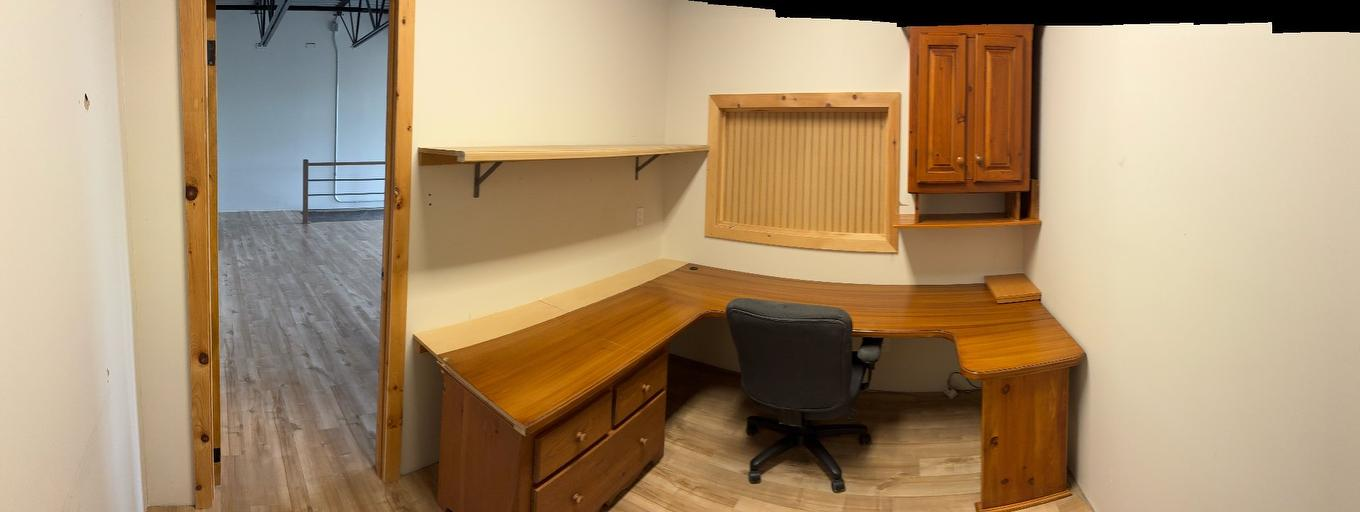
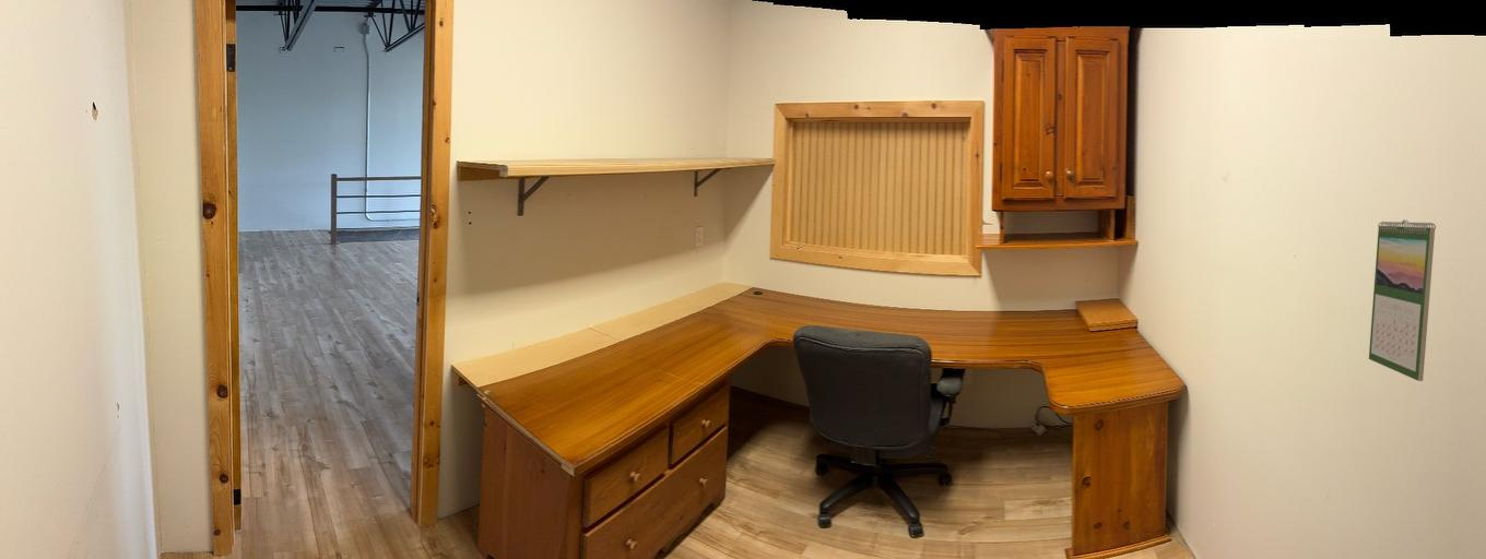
+ calendar (1399, 295)
